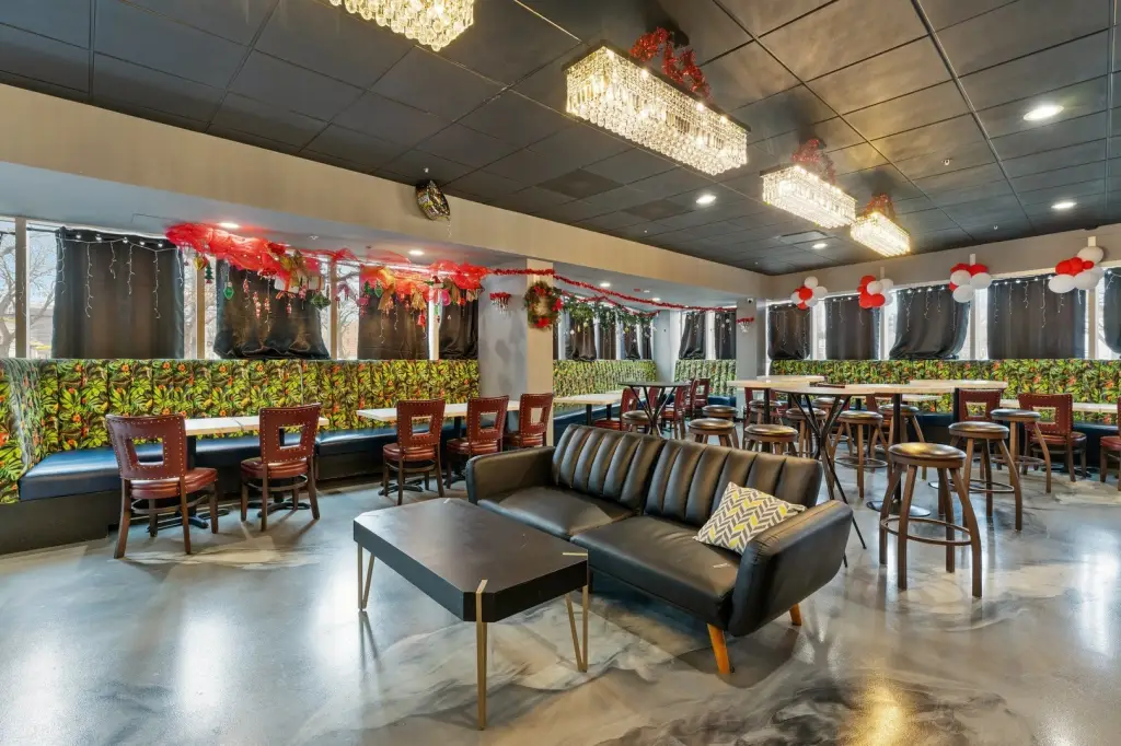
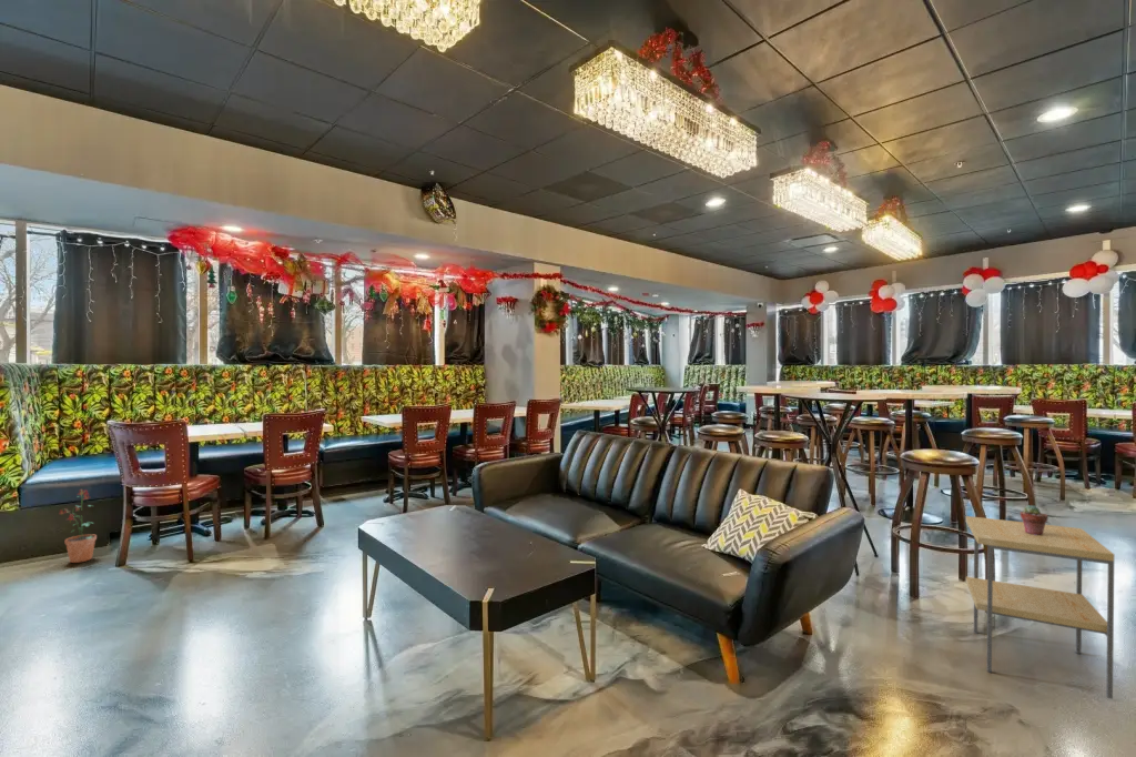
+ potted plant (78, 526)
+ potted succulent (1033, 518)
+ side table (1031, 596)
